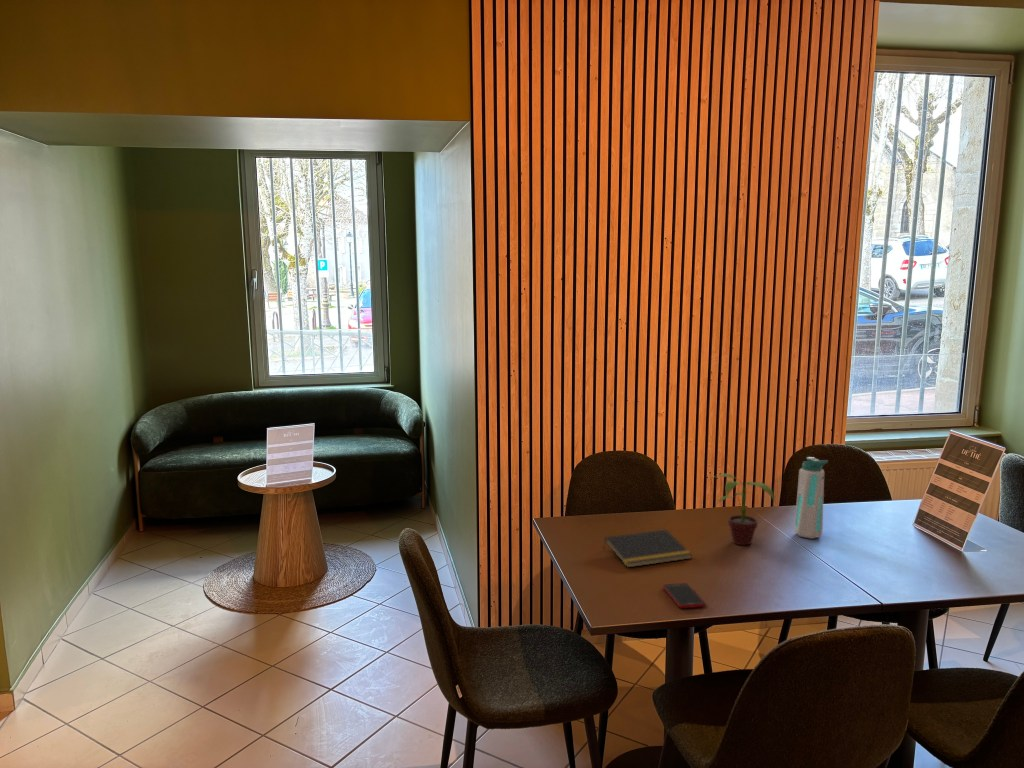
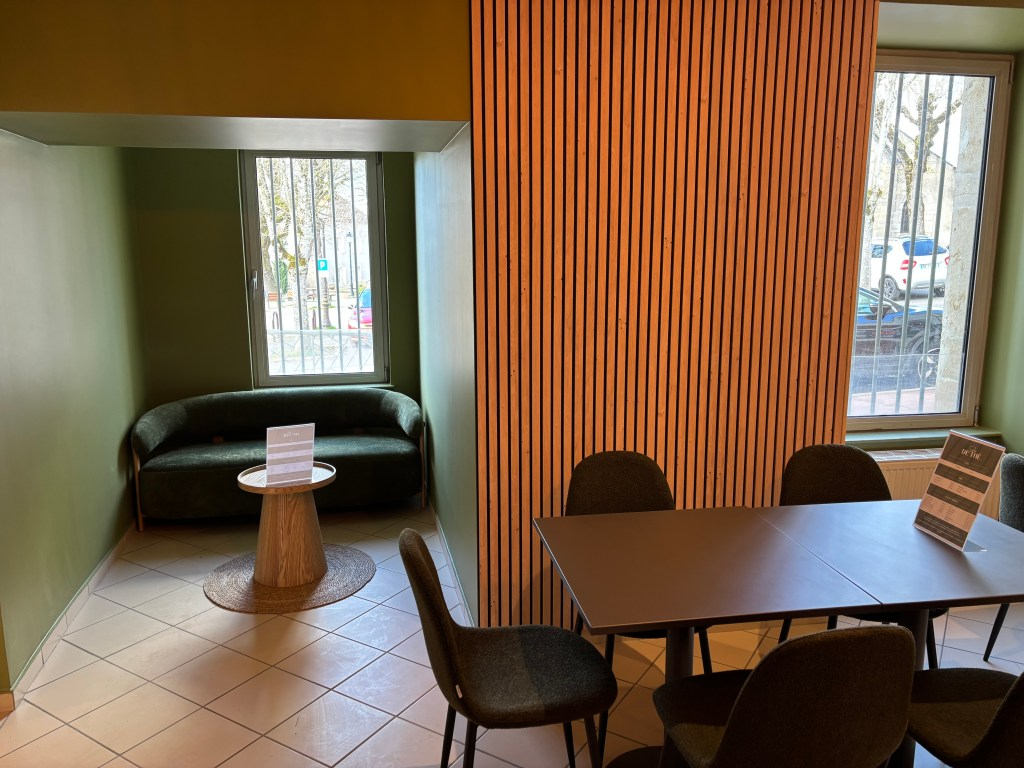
- notepad (647, 547)
- potted plant (740, 508)
- cell phone (683, 595)
- water bottle (811, 496)
